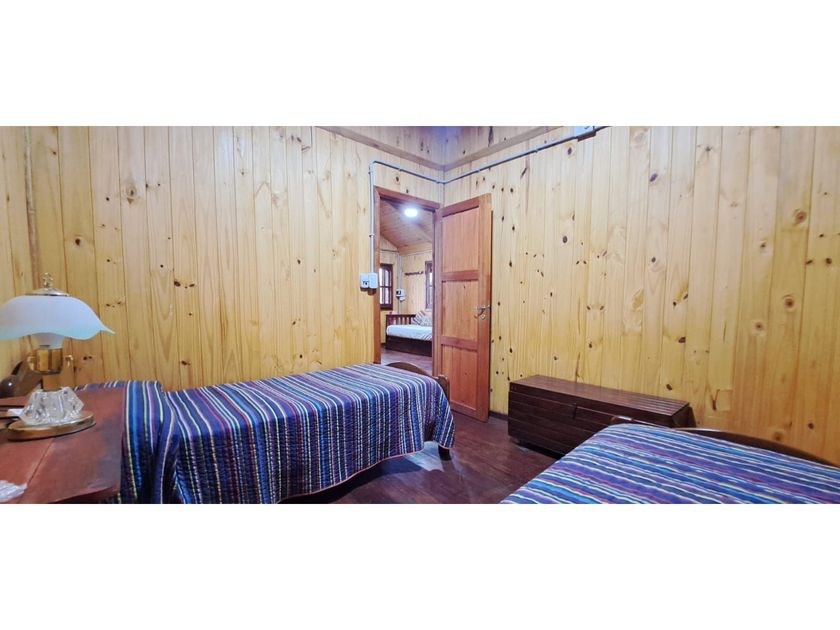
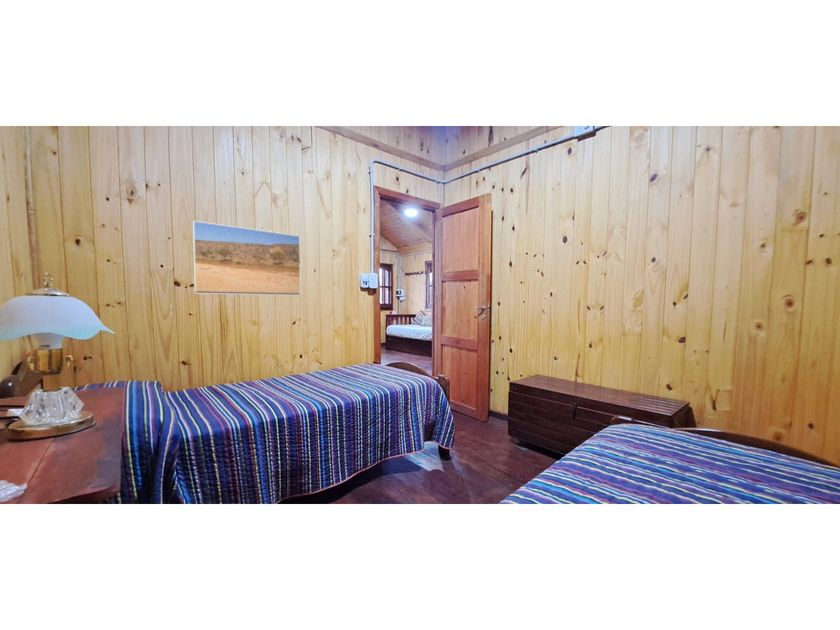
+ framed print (252, 262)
